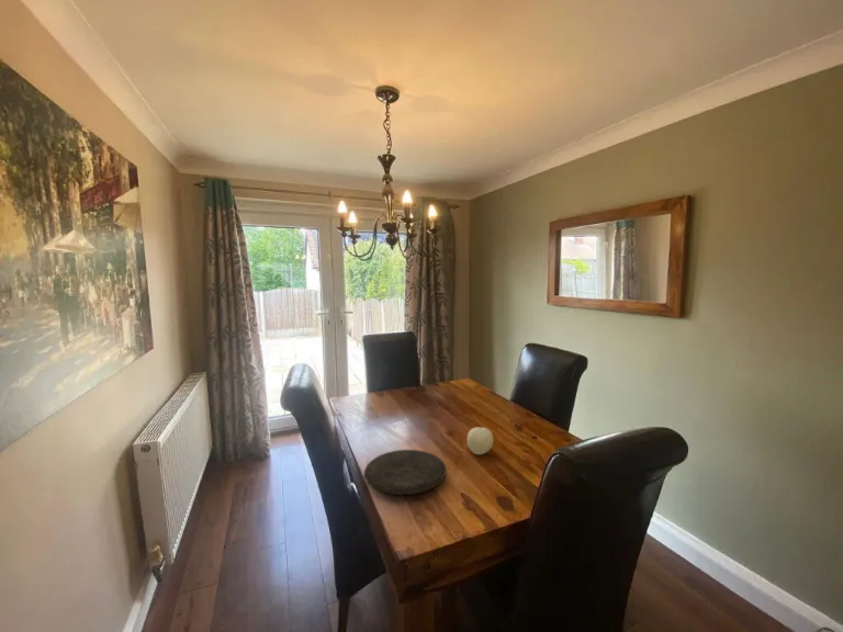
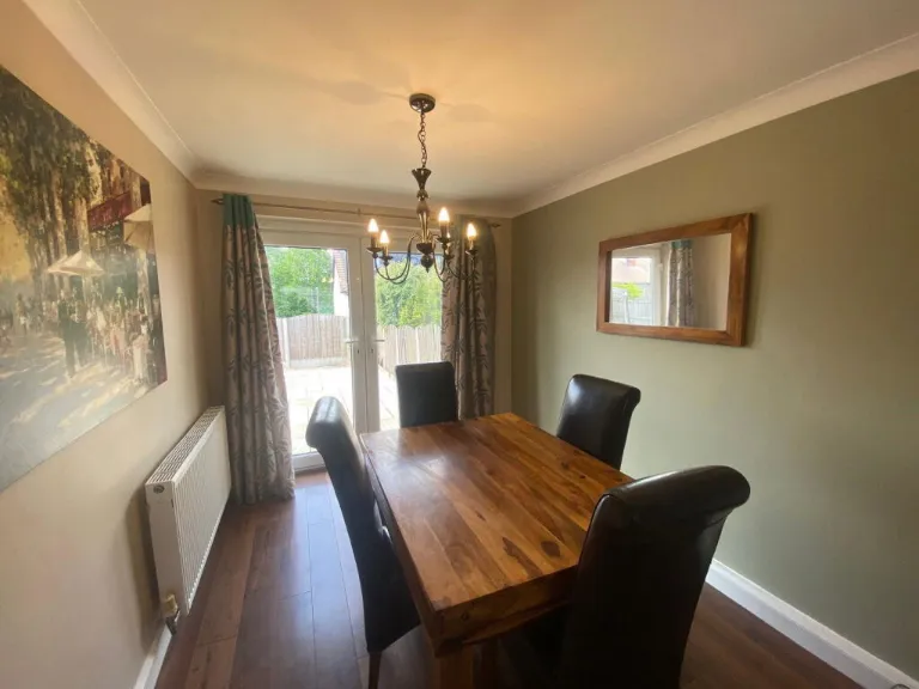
- plate (405, 472)
- fruit (480, 440)
